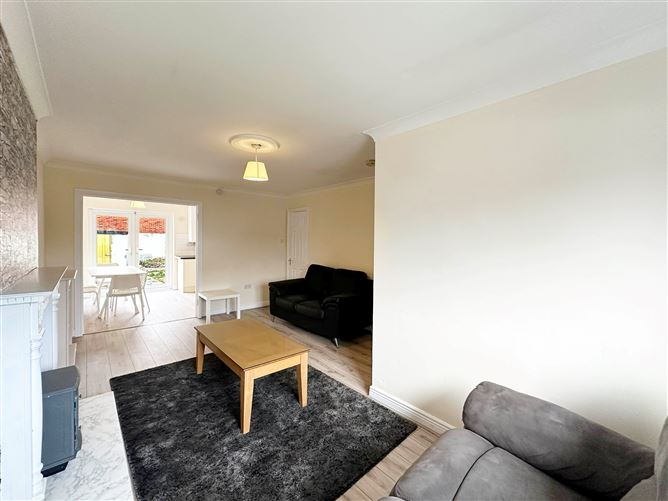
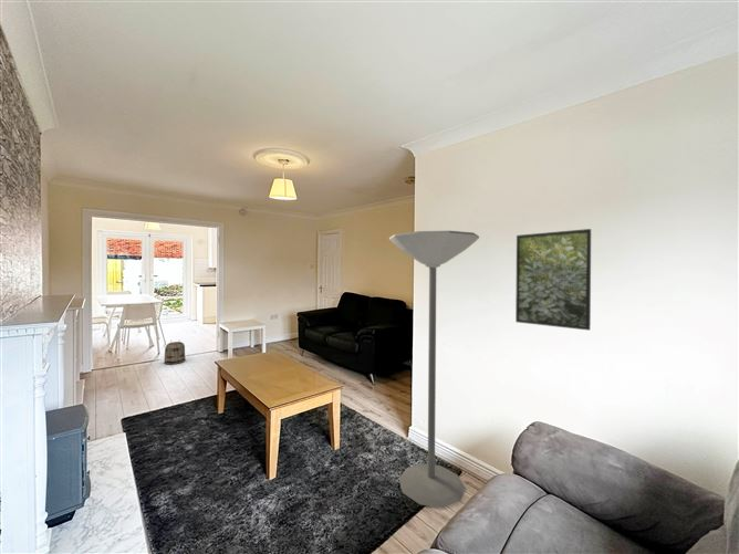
+ floor lamp (431, 359)
+ basket (175, 348)
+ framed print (550, 279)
